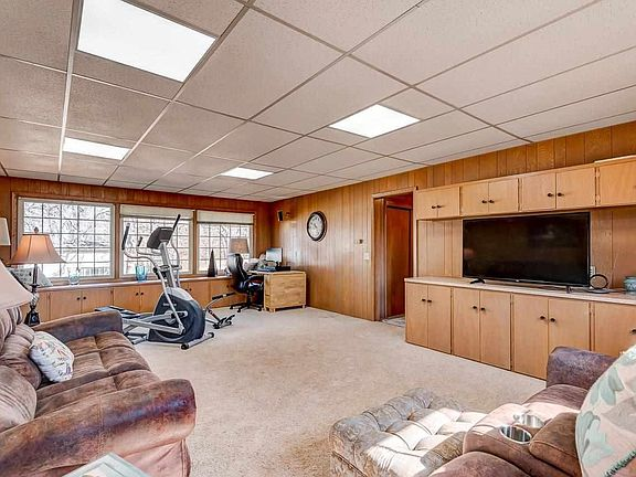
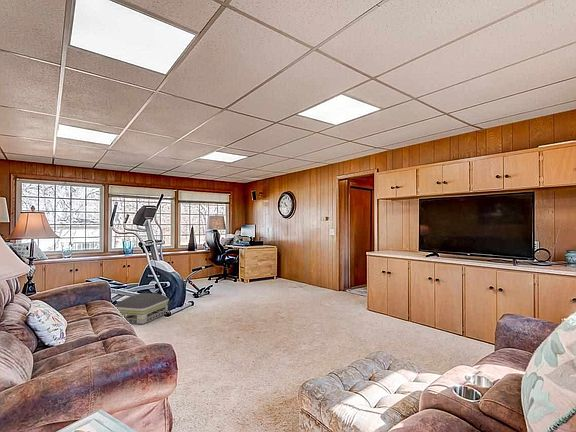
+ air purifier (142, 305)
